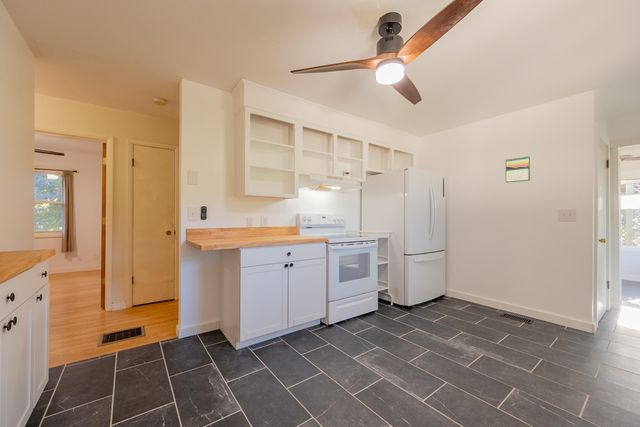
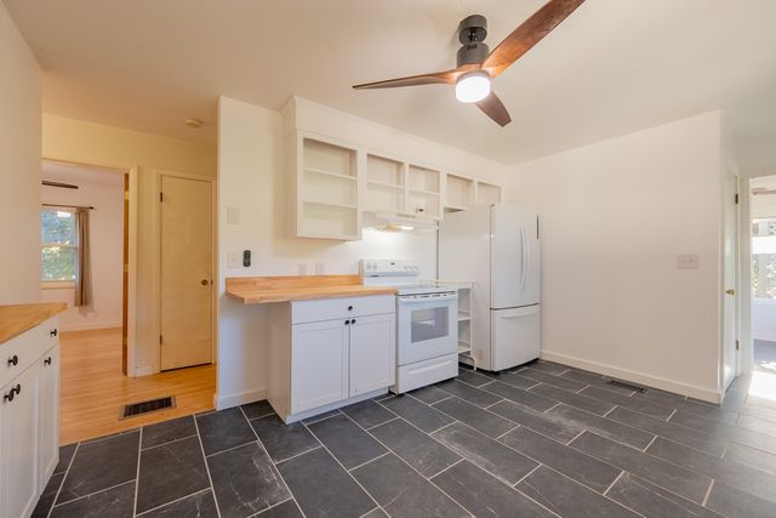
- calendar (517, 169)
